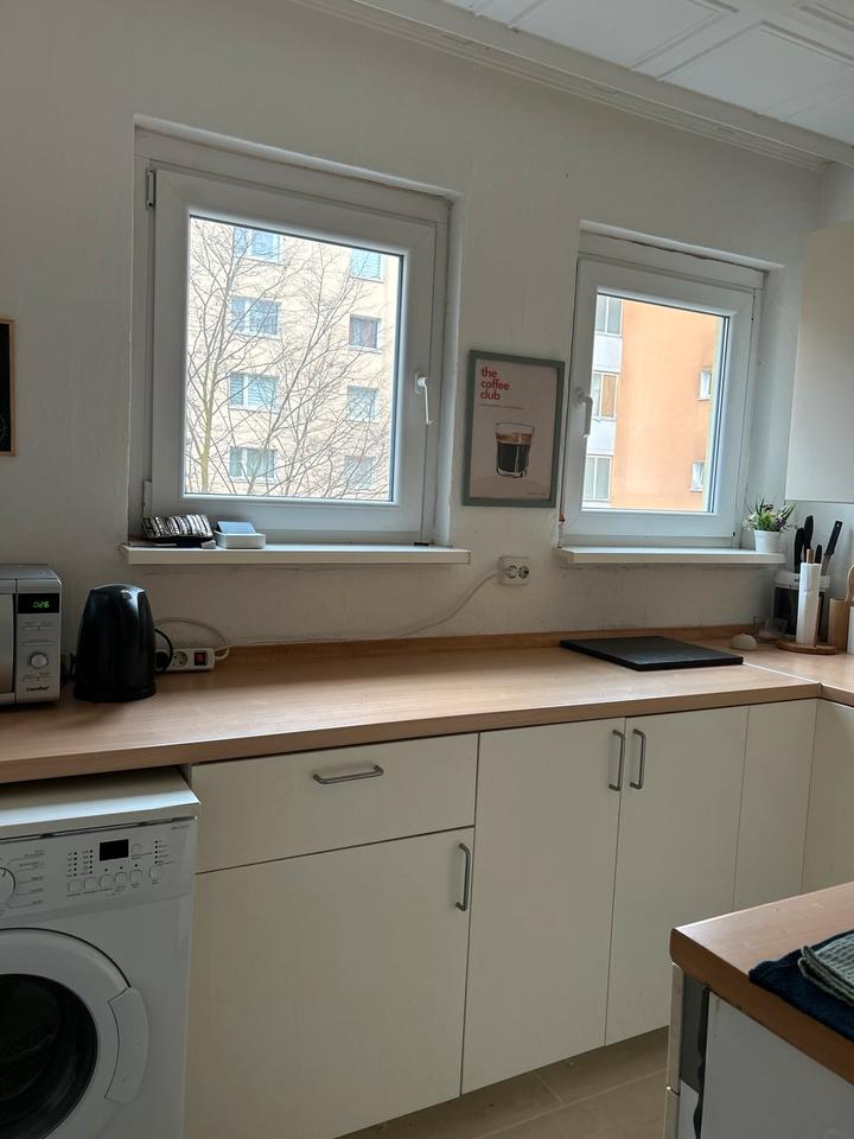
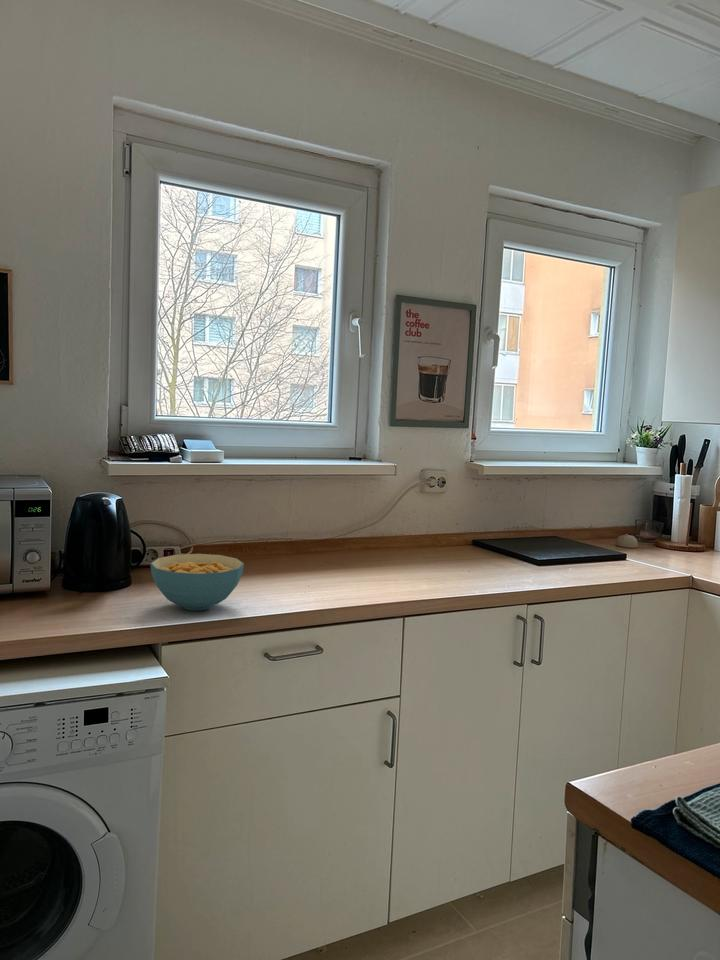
+ cereal bowl (197, 584)
